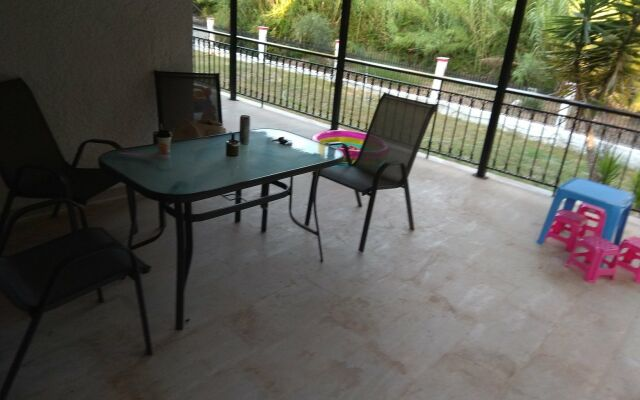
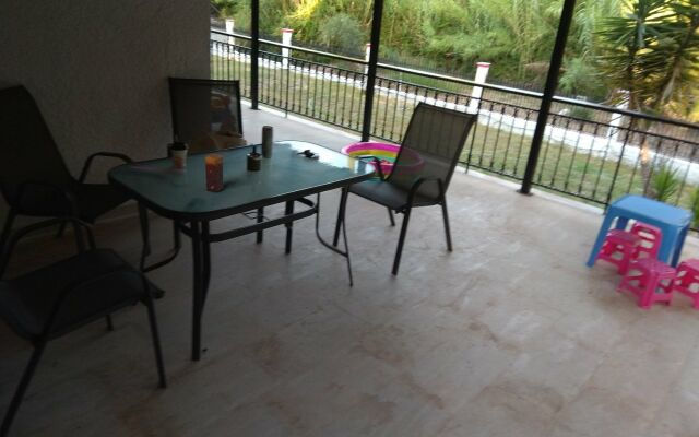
+ candle (214, 173)
